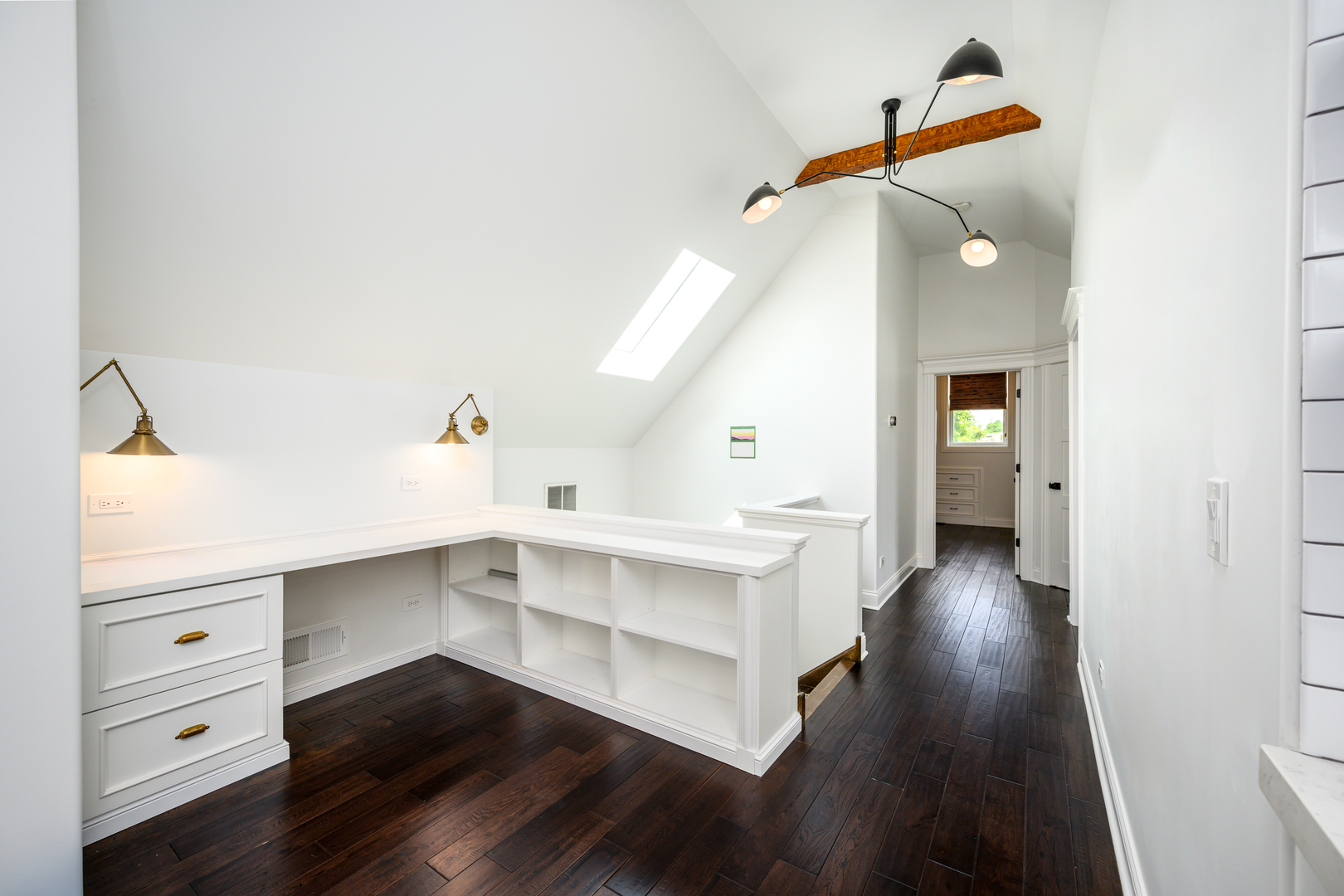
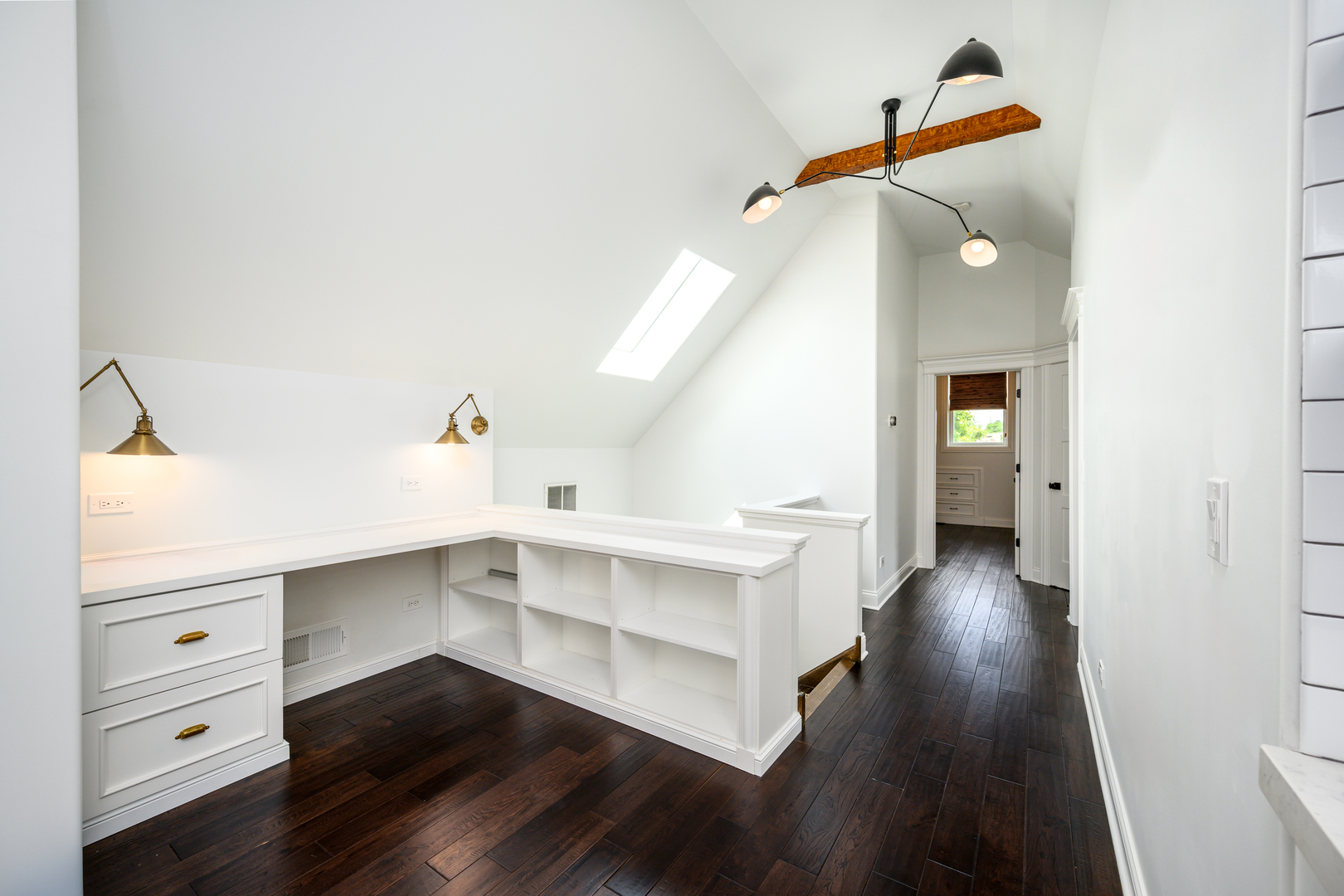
- calendar (743, 441)
